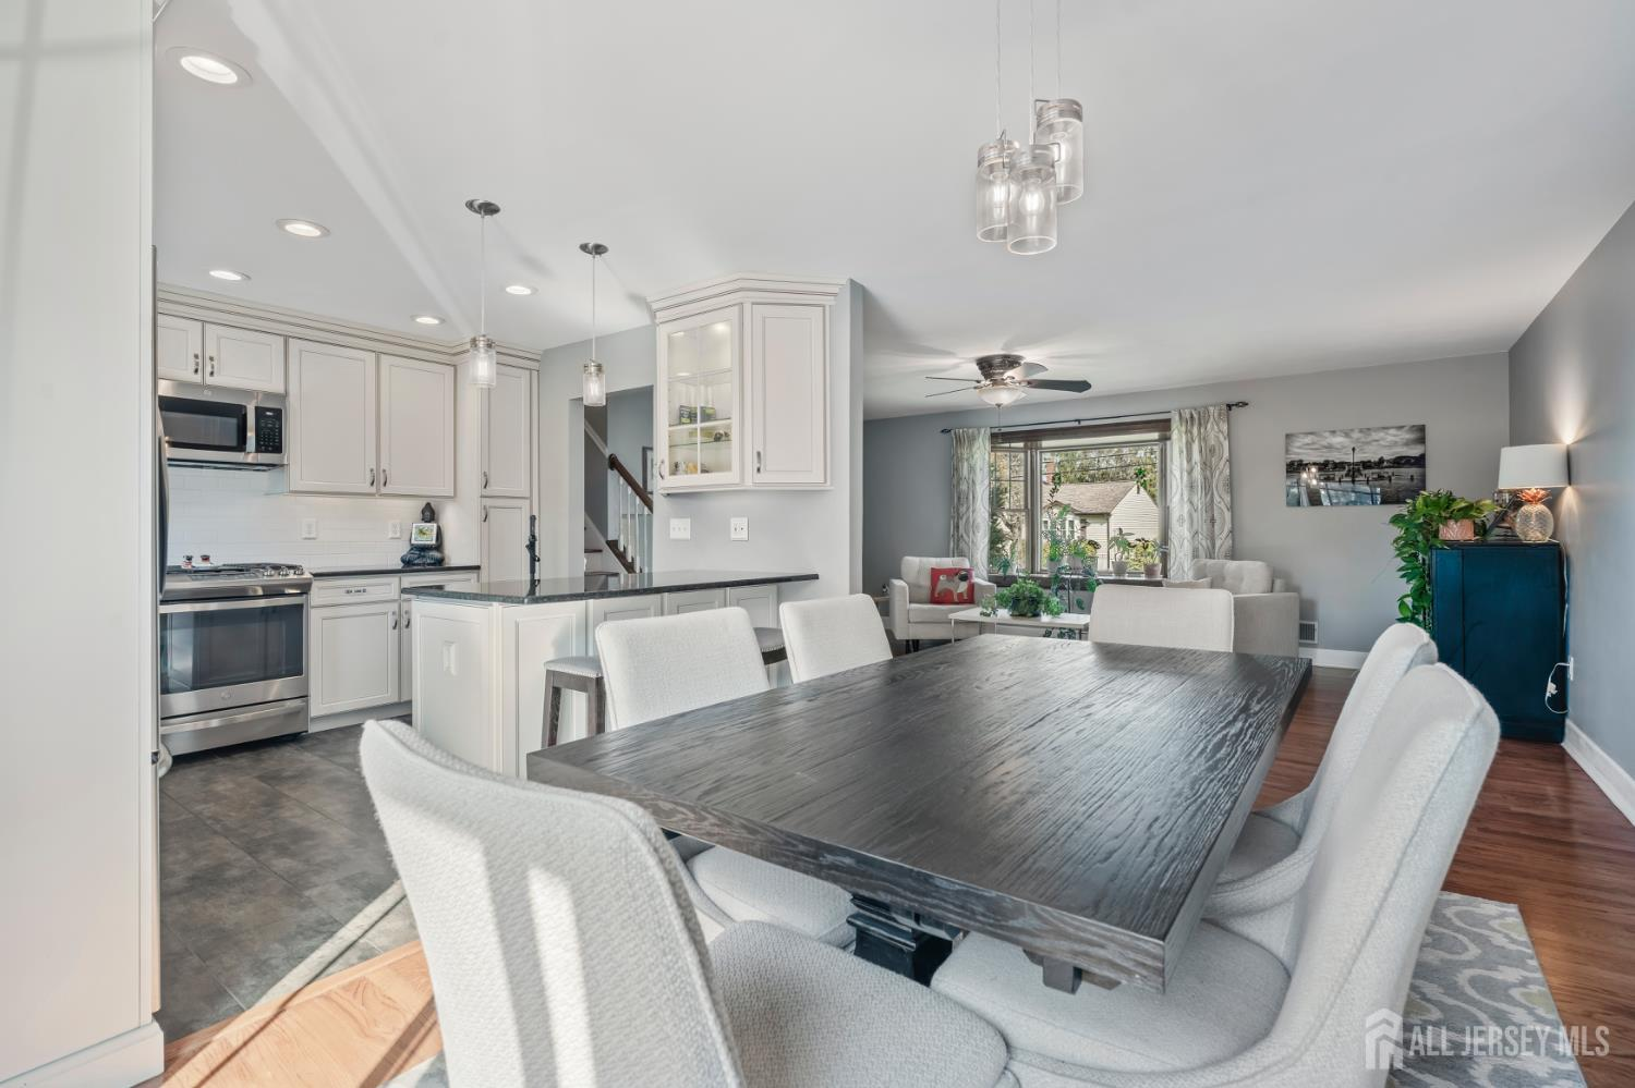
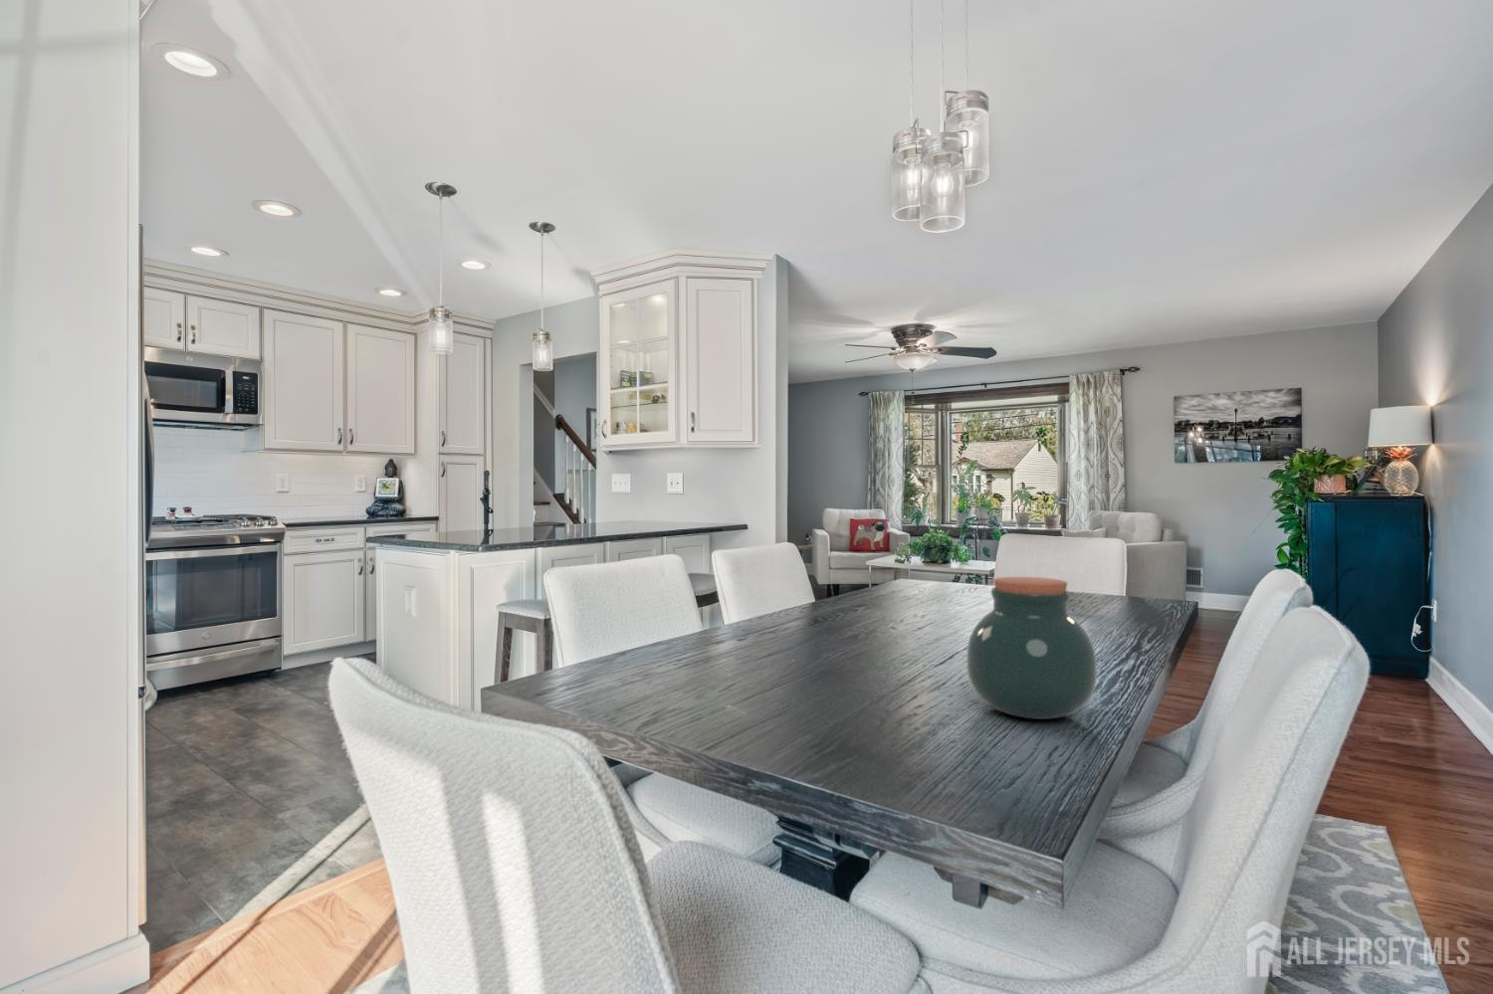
+ jar (1029, 646)
